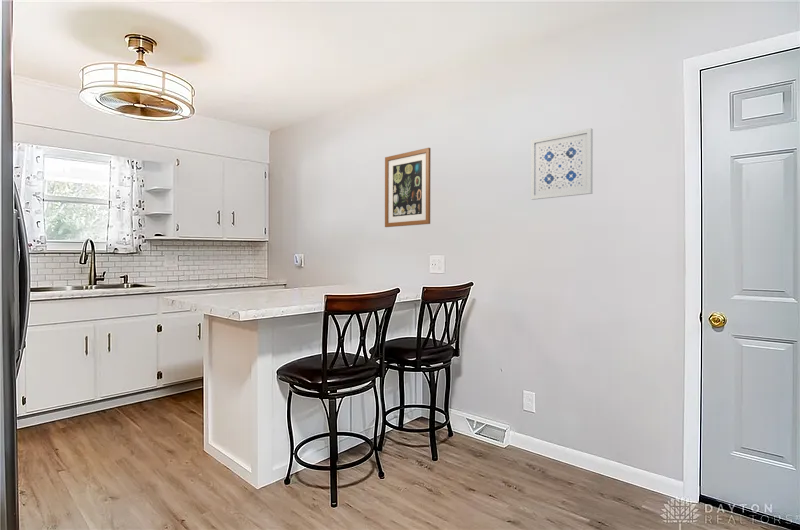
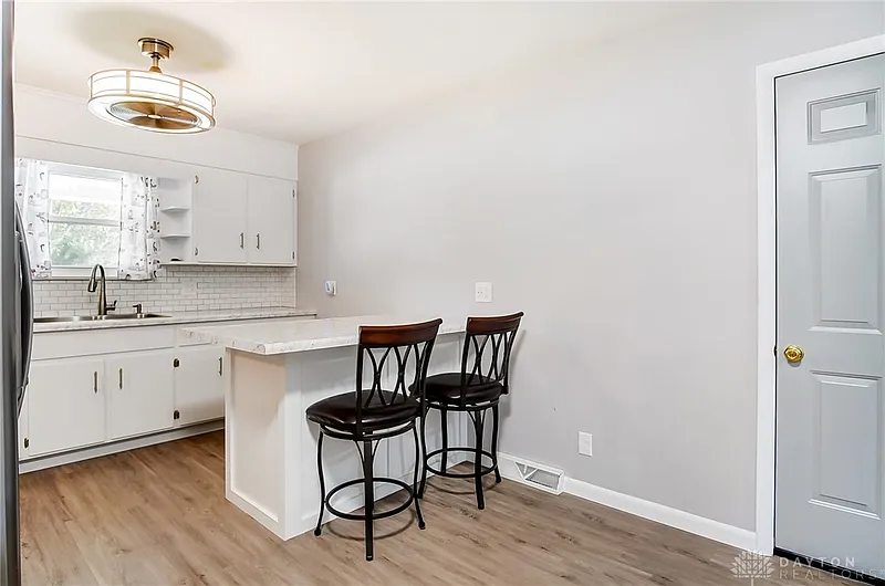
- wall art (406, 189)
- wall art (560, 165)
